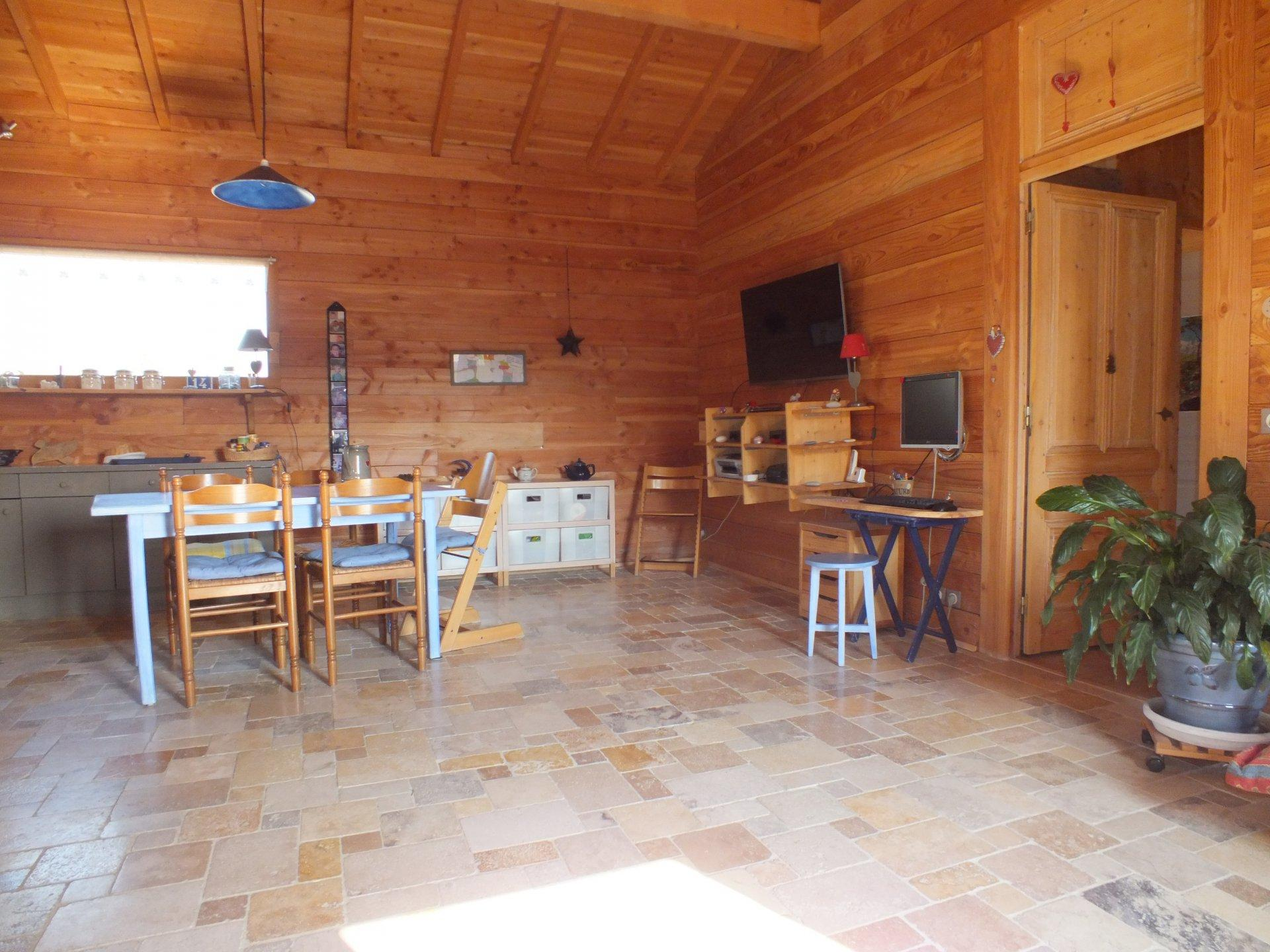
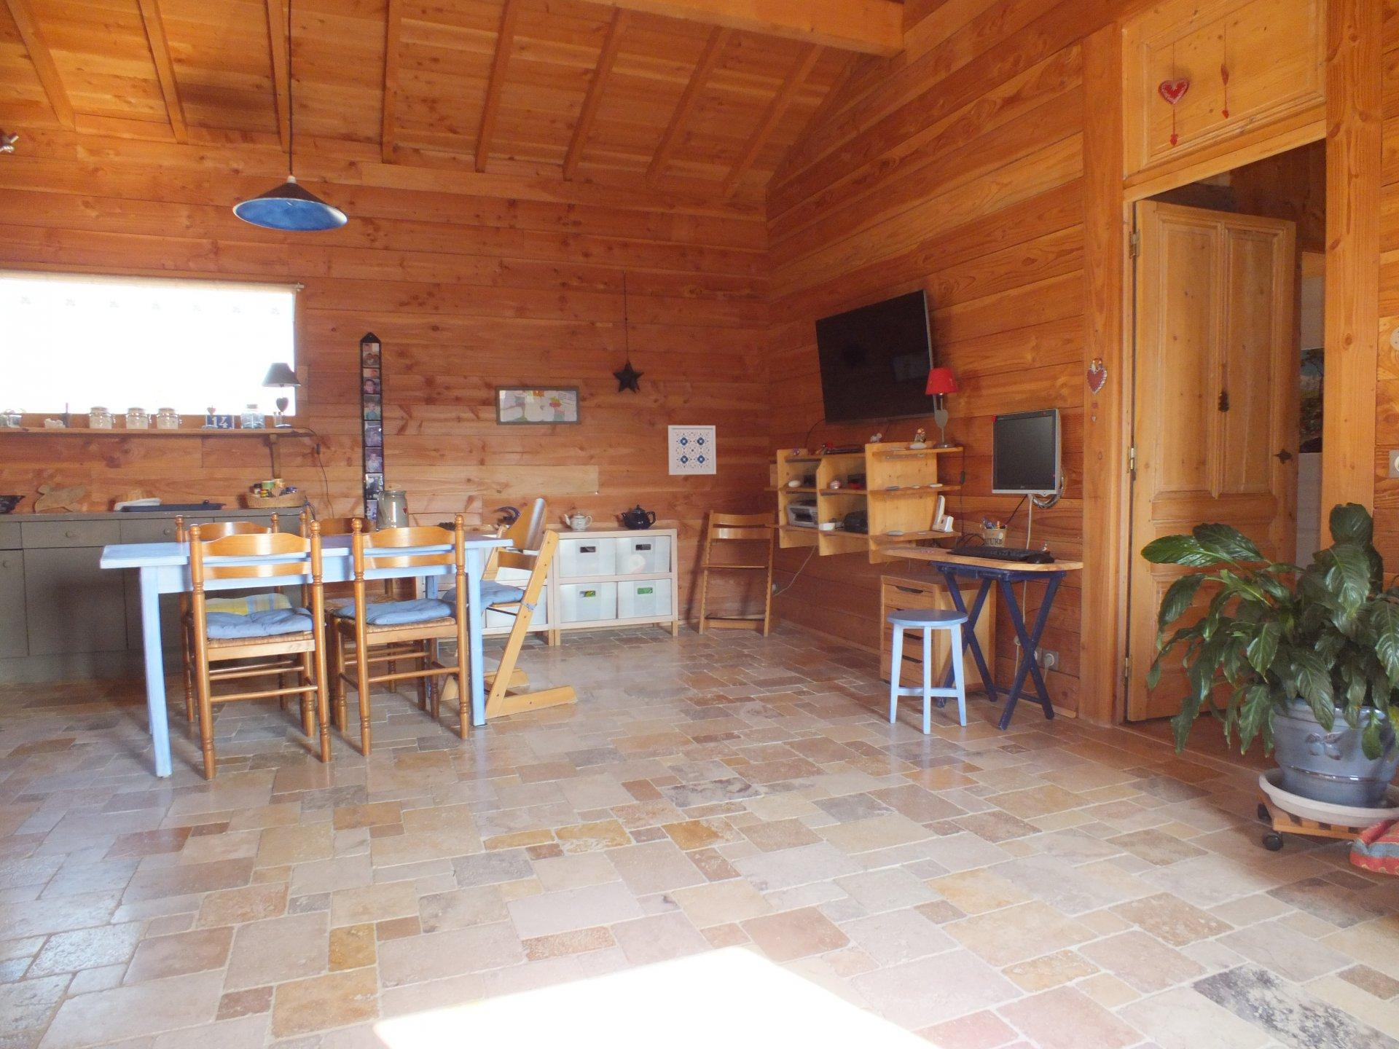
+ wall art (692, 450)
